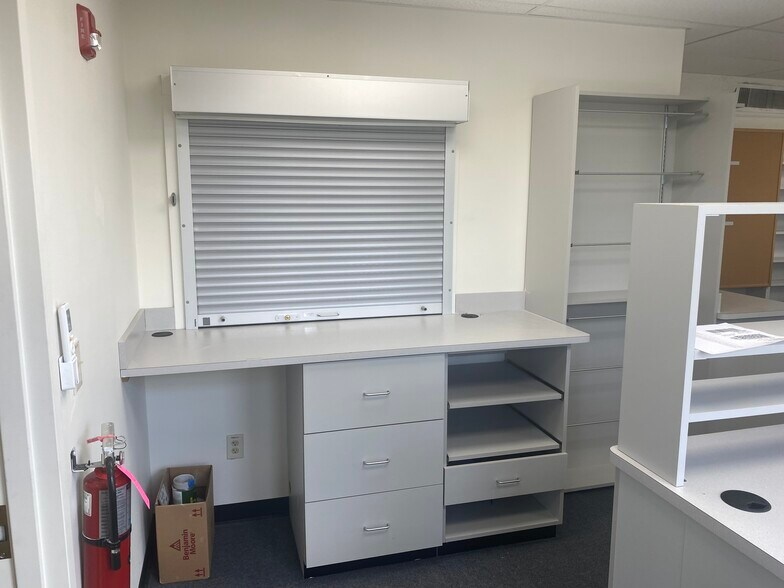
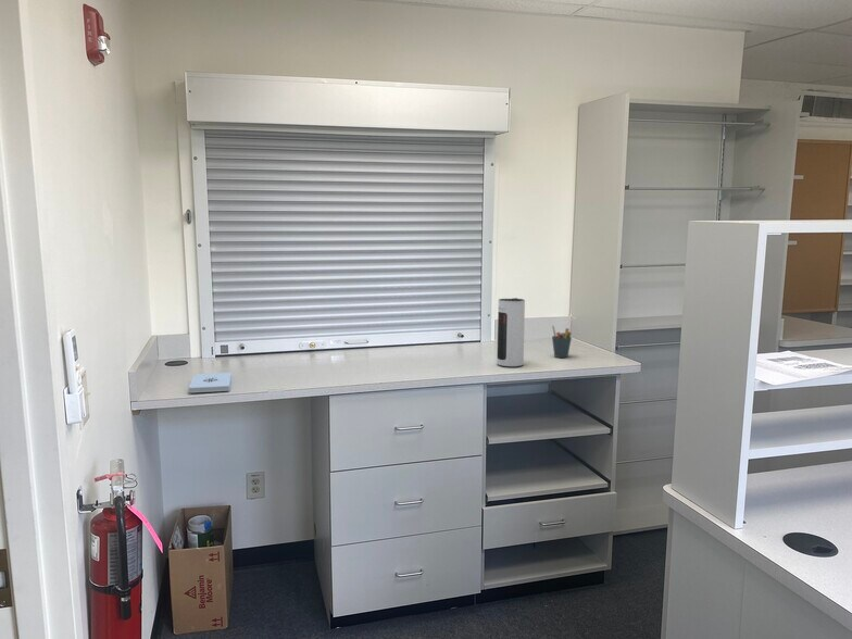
+ pen holder (561, 341)
+ speaker (511, 331)
+ notepad (211, 381)
